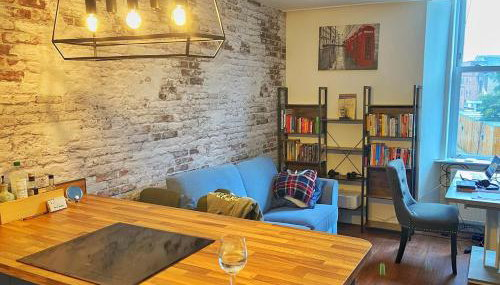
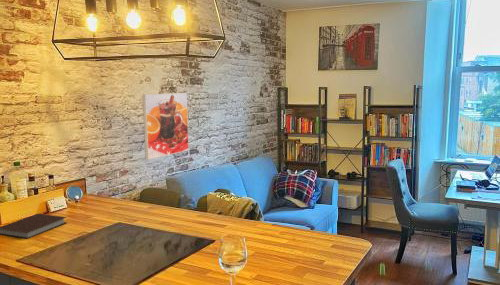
+ notebook (32, 225)
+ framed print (167, 124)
